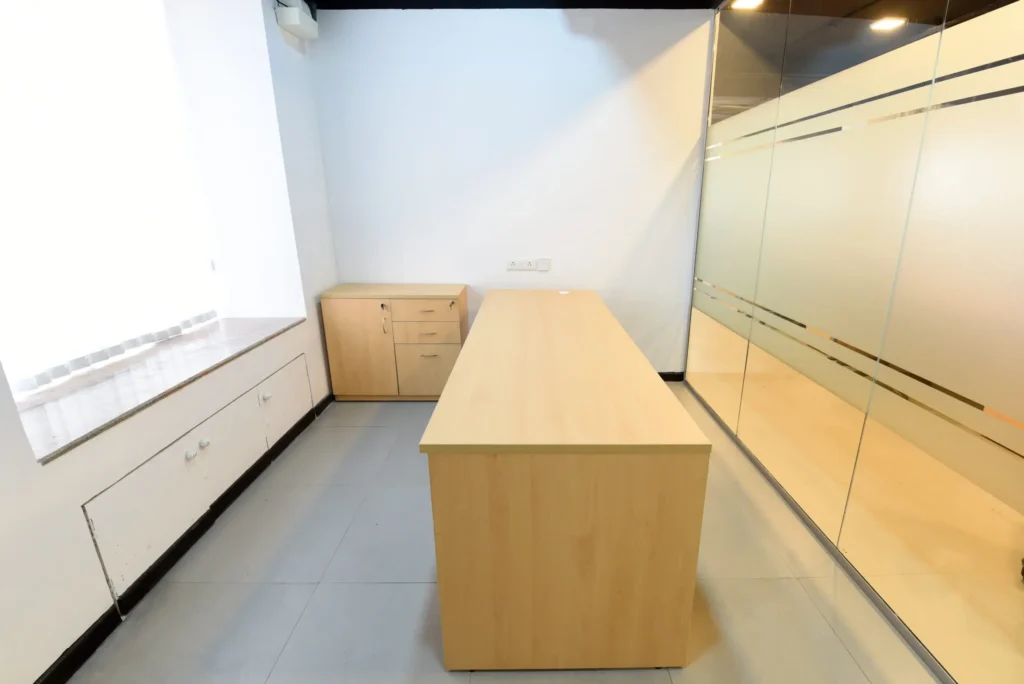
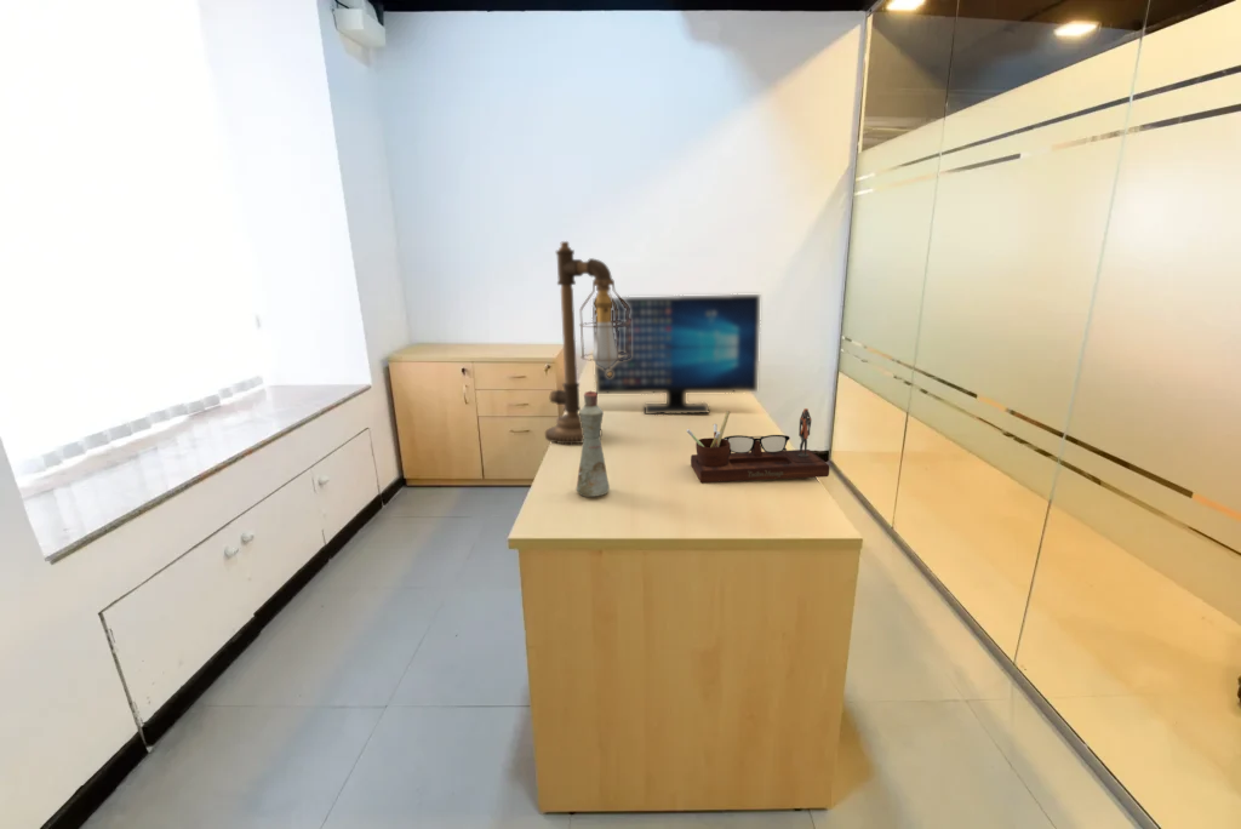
+ desk organizer (753, 441)
+ bottle (590, 442)
+ computer monitor (675, 354)
+ desk lamp (582, 343)
